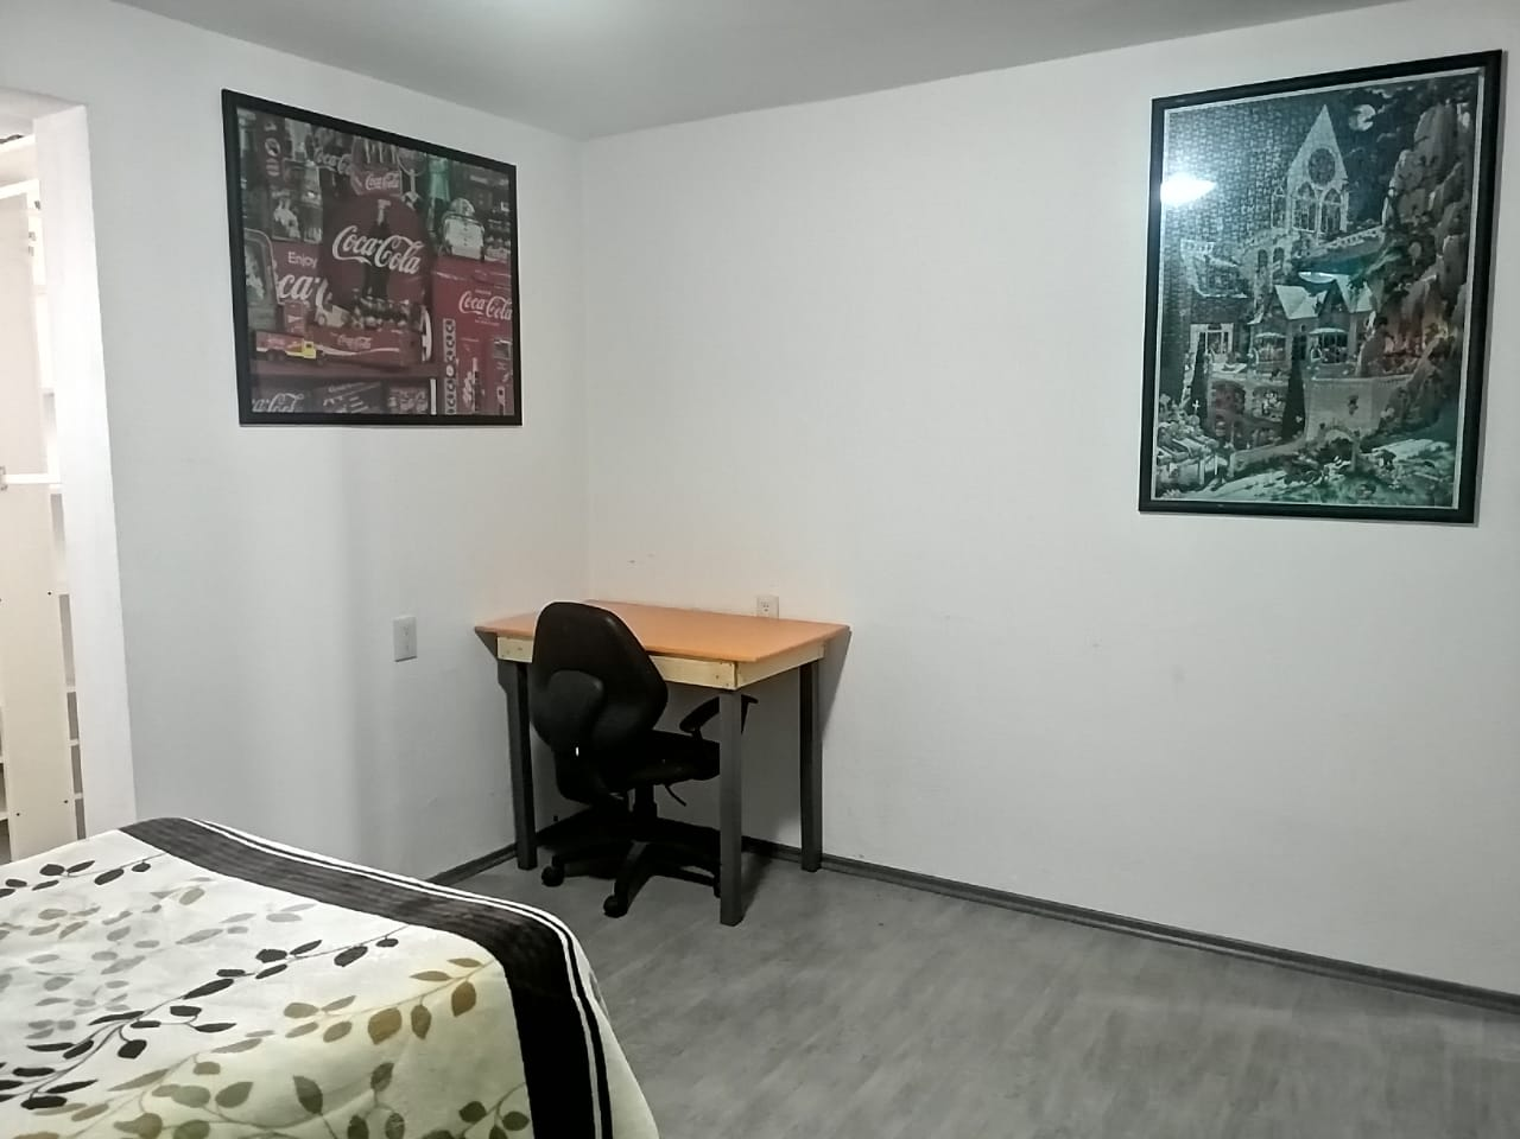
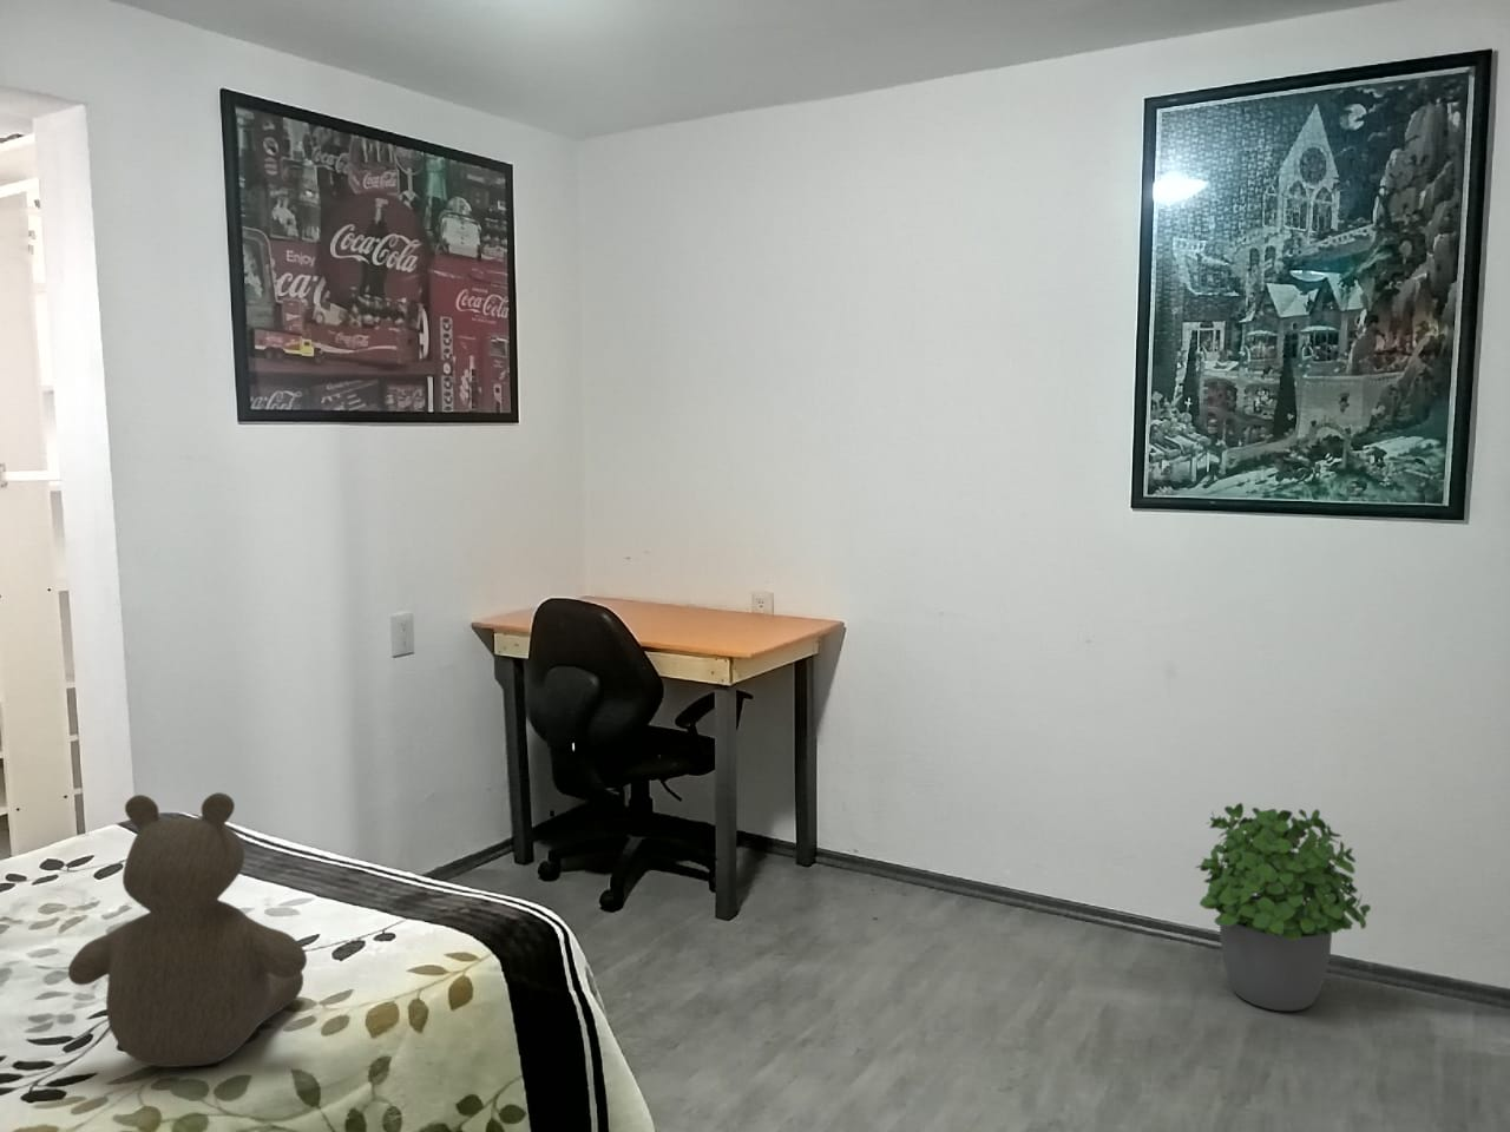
+ potted plant (1277, 901)
+ teddy bear (203, 912)
